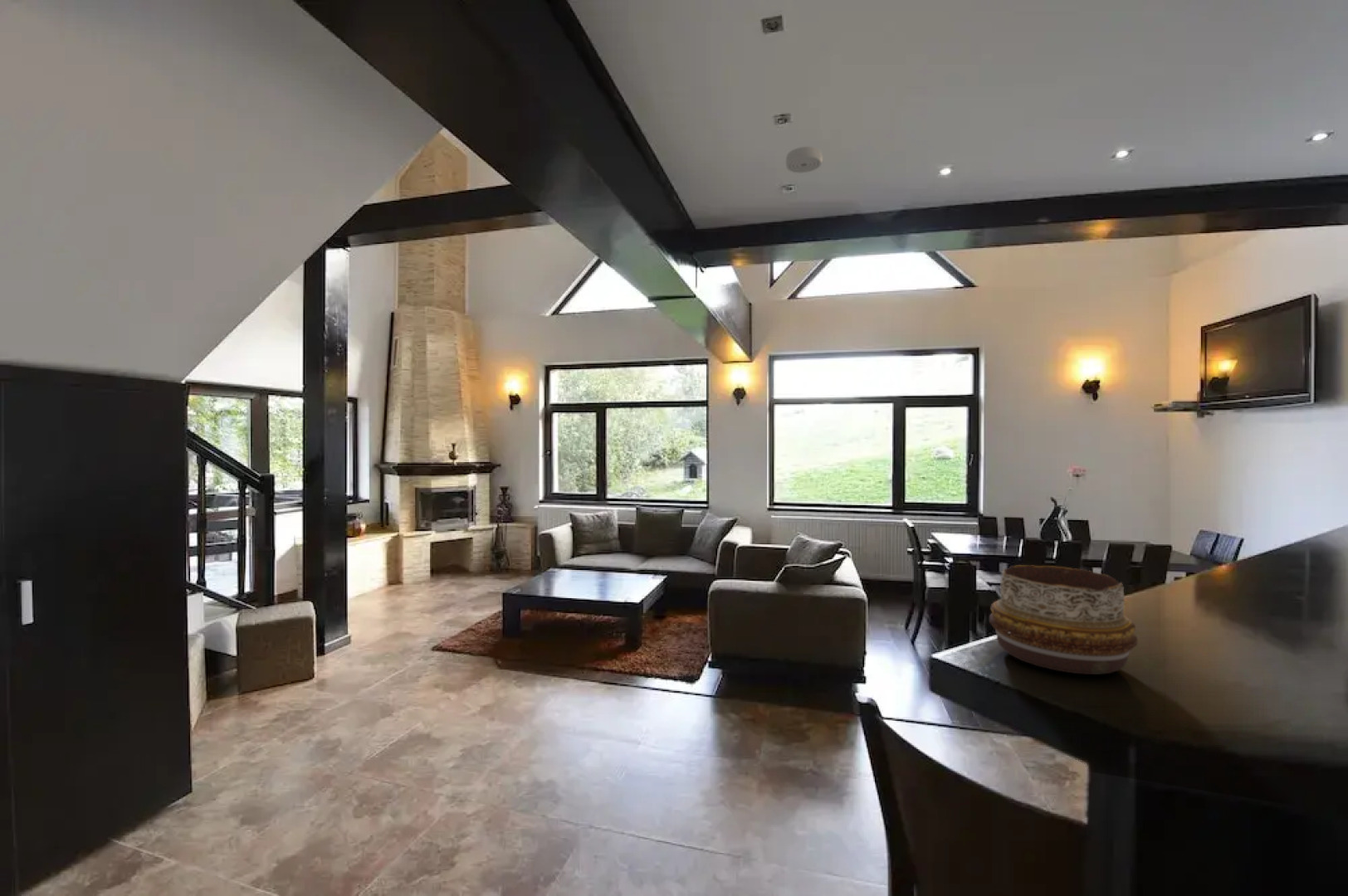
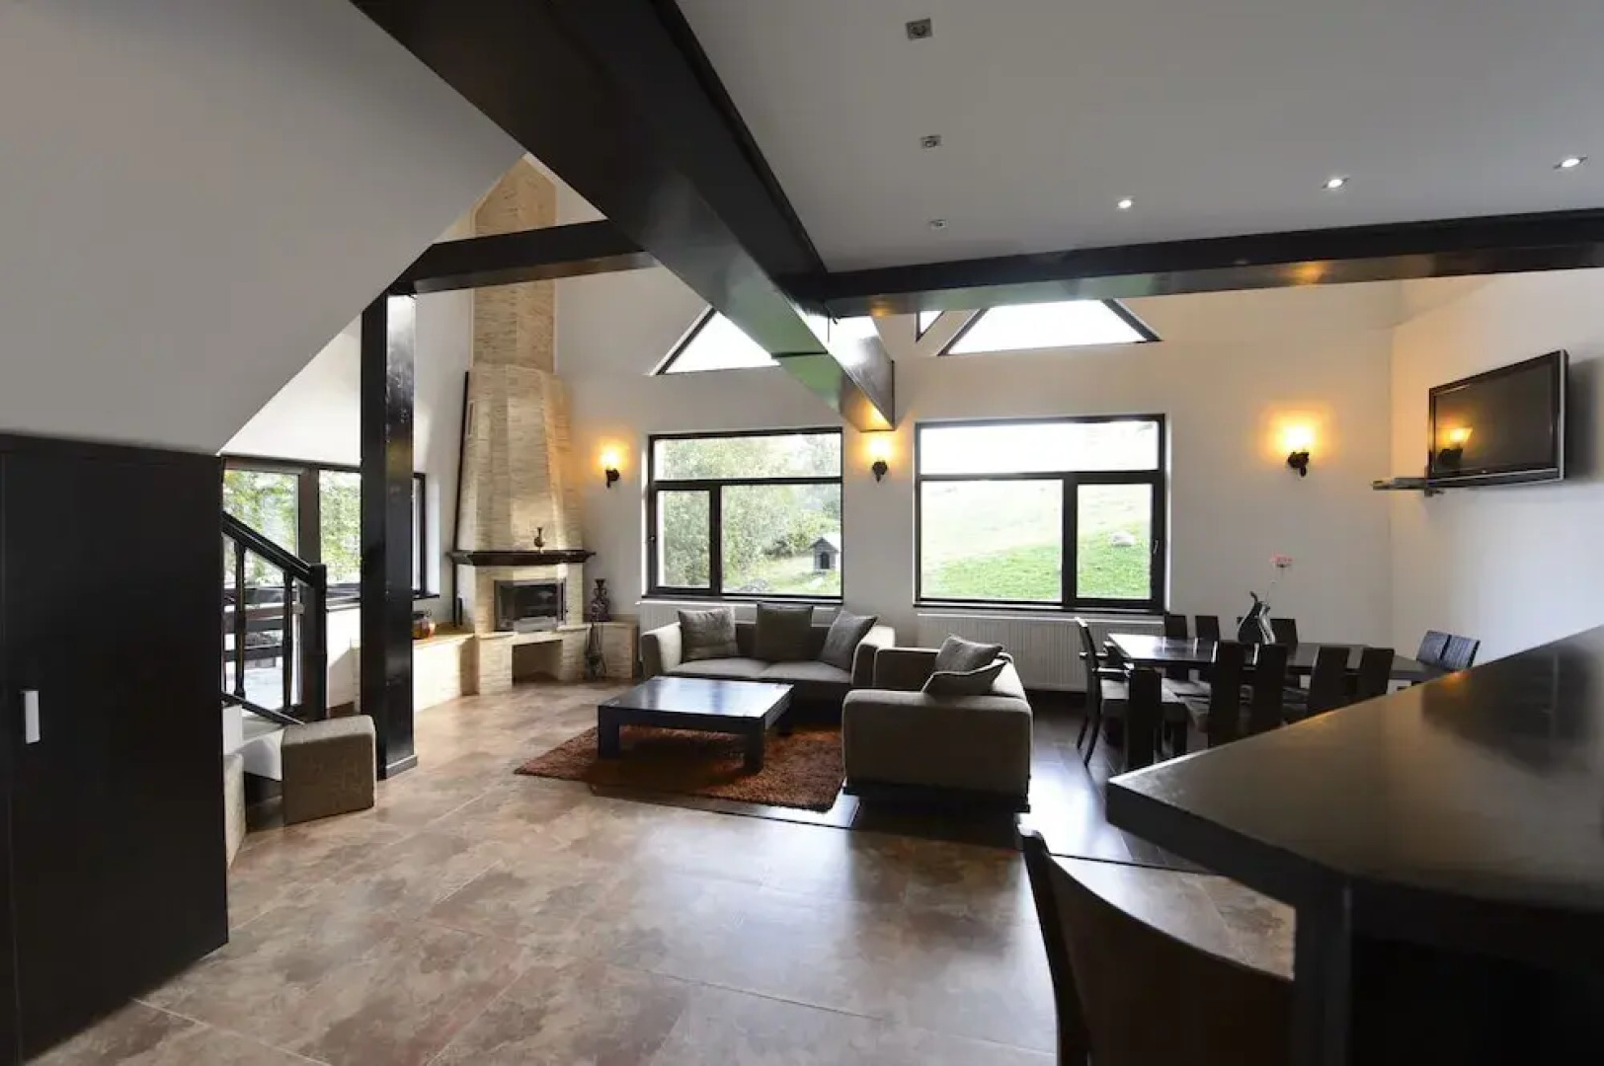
- smoke detector (803, 160)
- decorative bowl (1059, 616)
